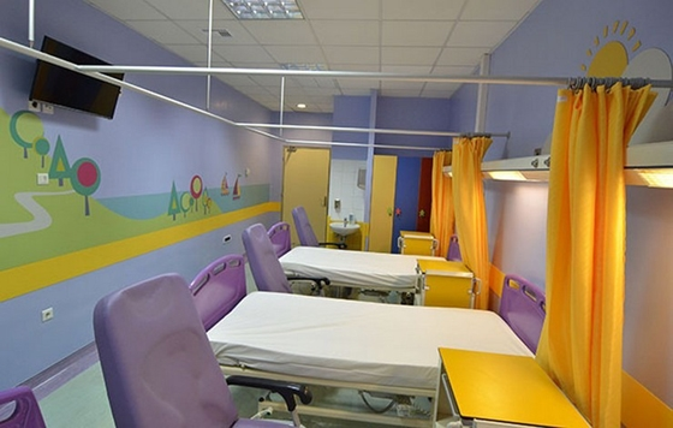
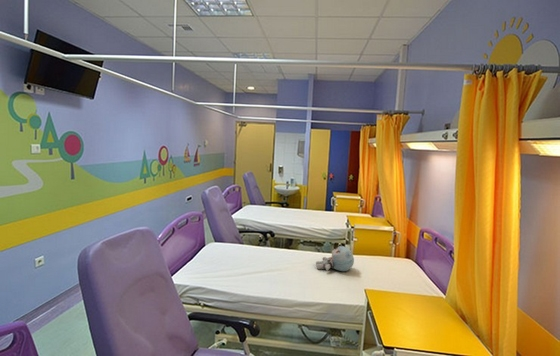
+ plush toy (335, 257)
